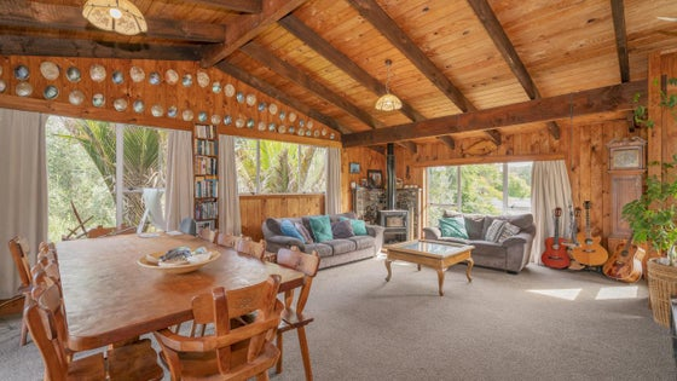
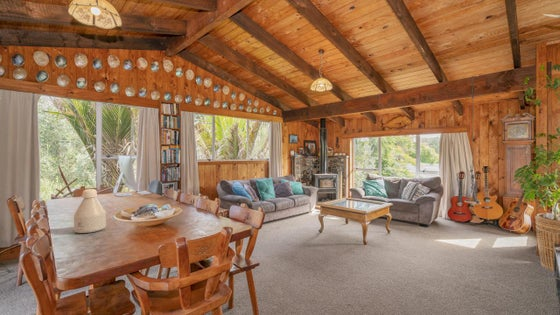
+ bottle (90, 209)
